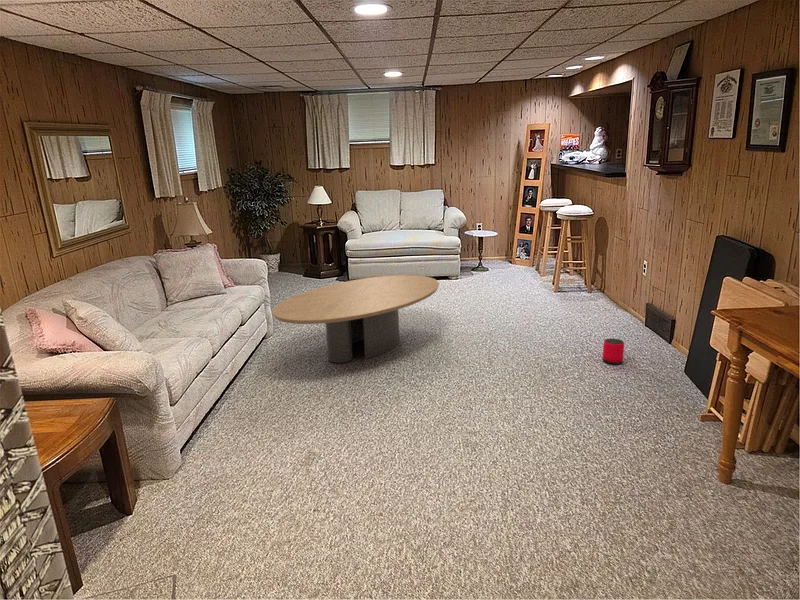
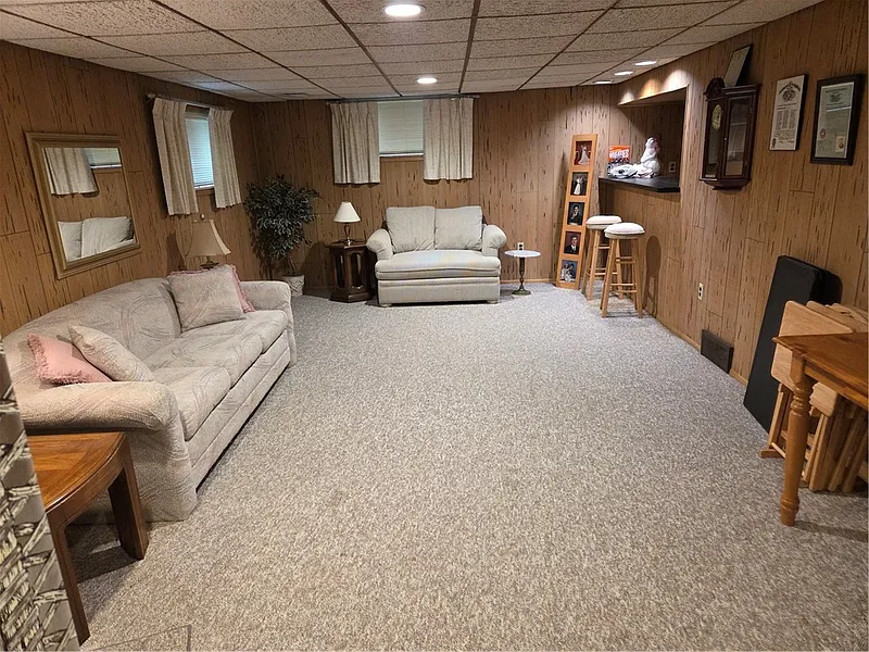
- coffee table (364, 321)
- speaker (613, 351)
